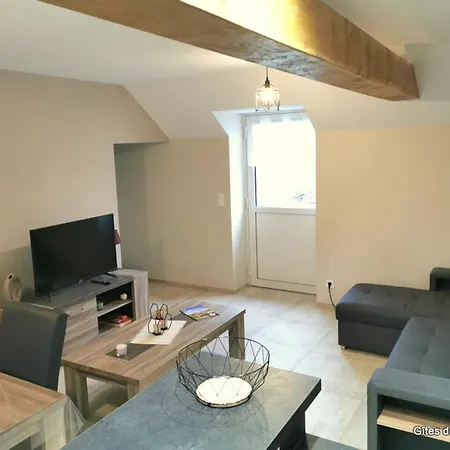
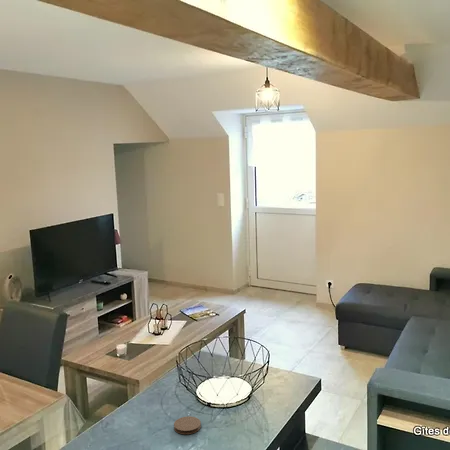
+ coaster (187, 425)
